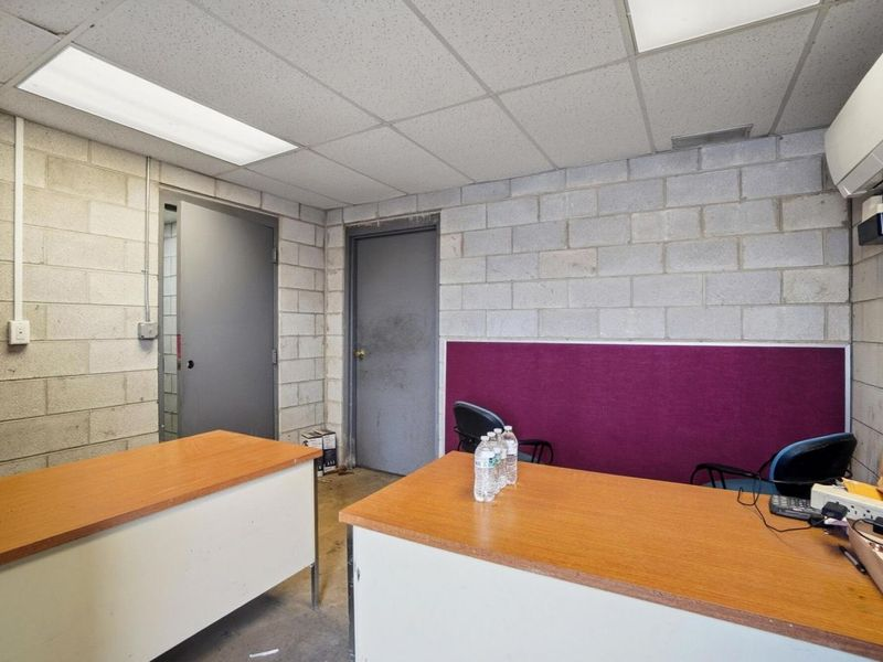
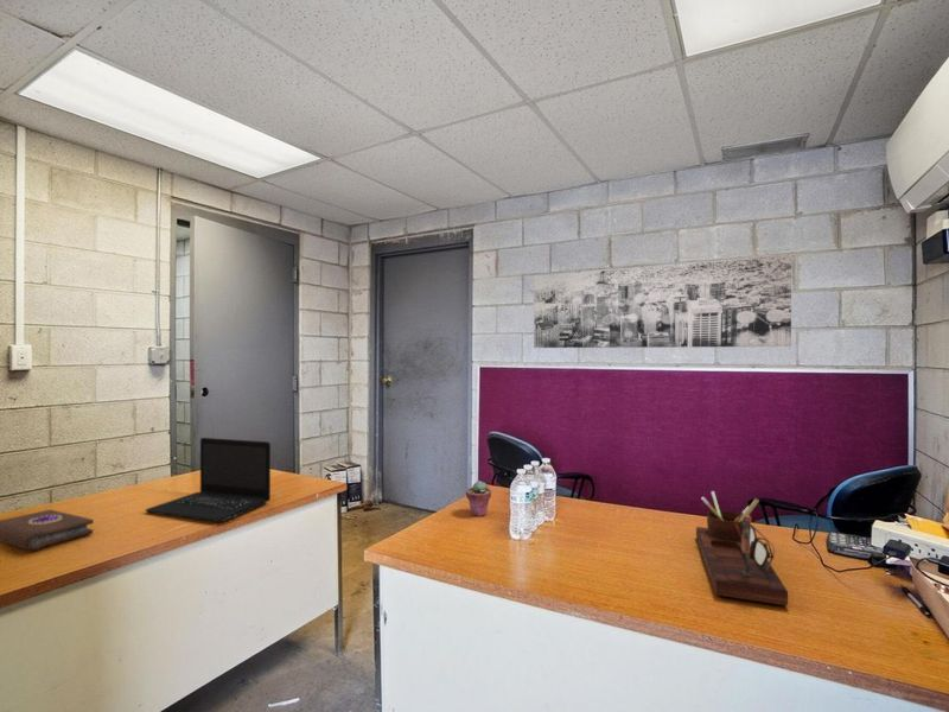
+ book (38, 527)
+ laptop (209, 476)
+ wall art (645, 306)
+ potted succulent (478, 496)
+ desk organizer (734, 530)
